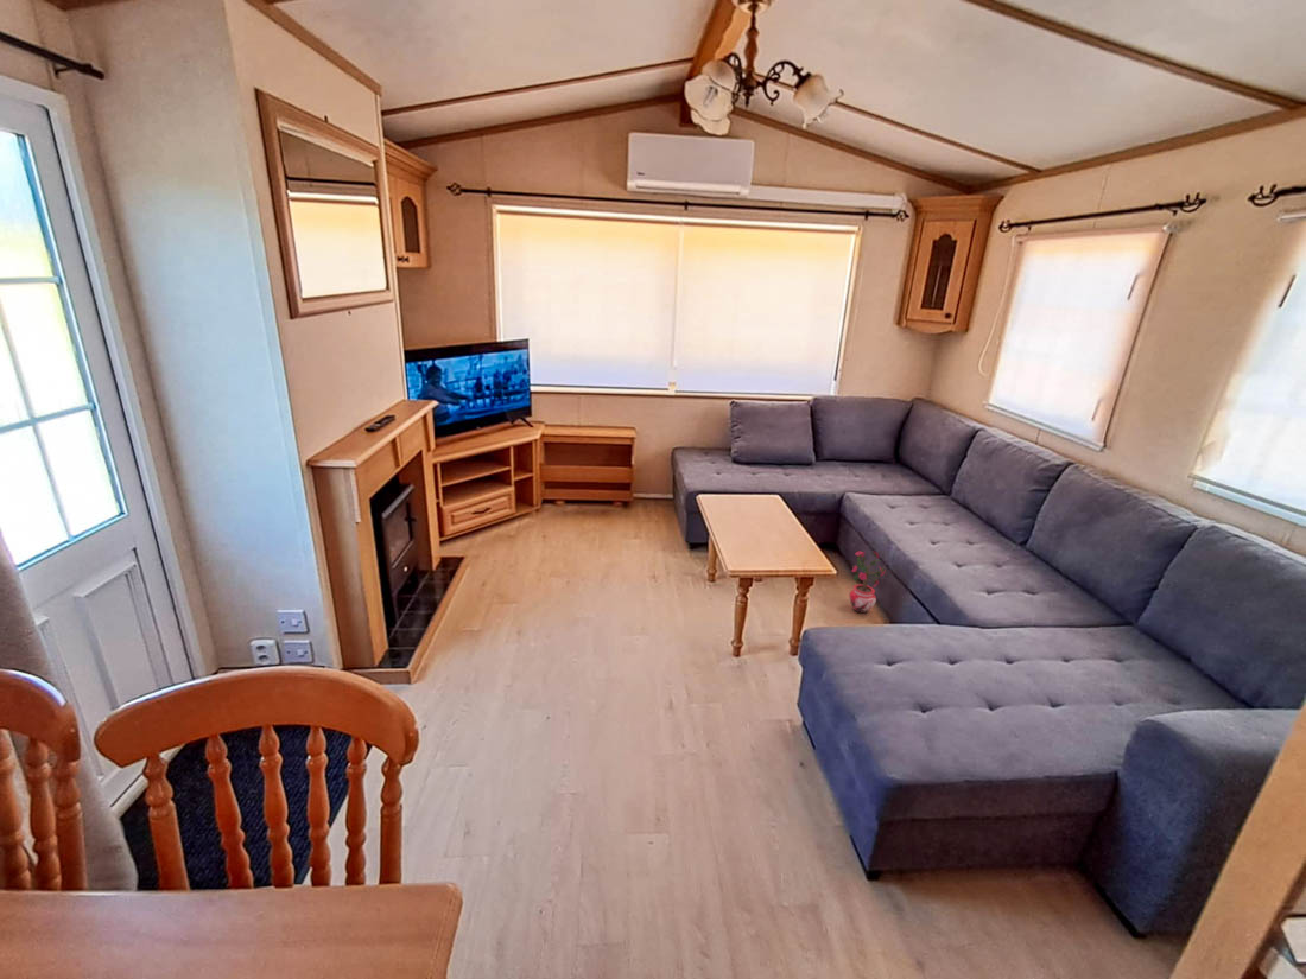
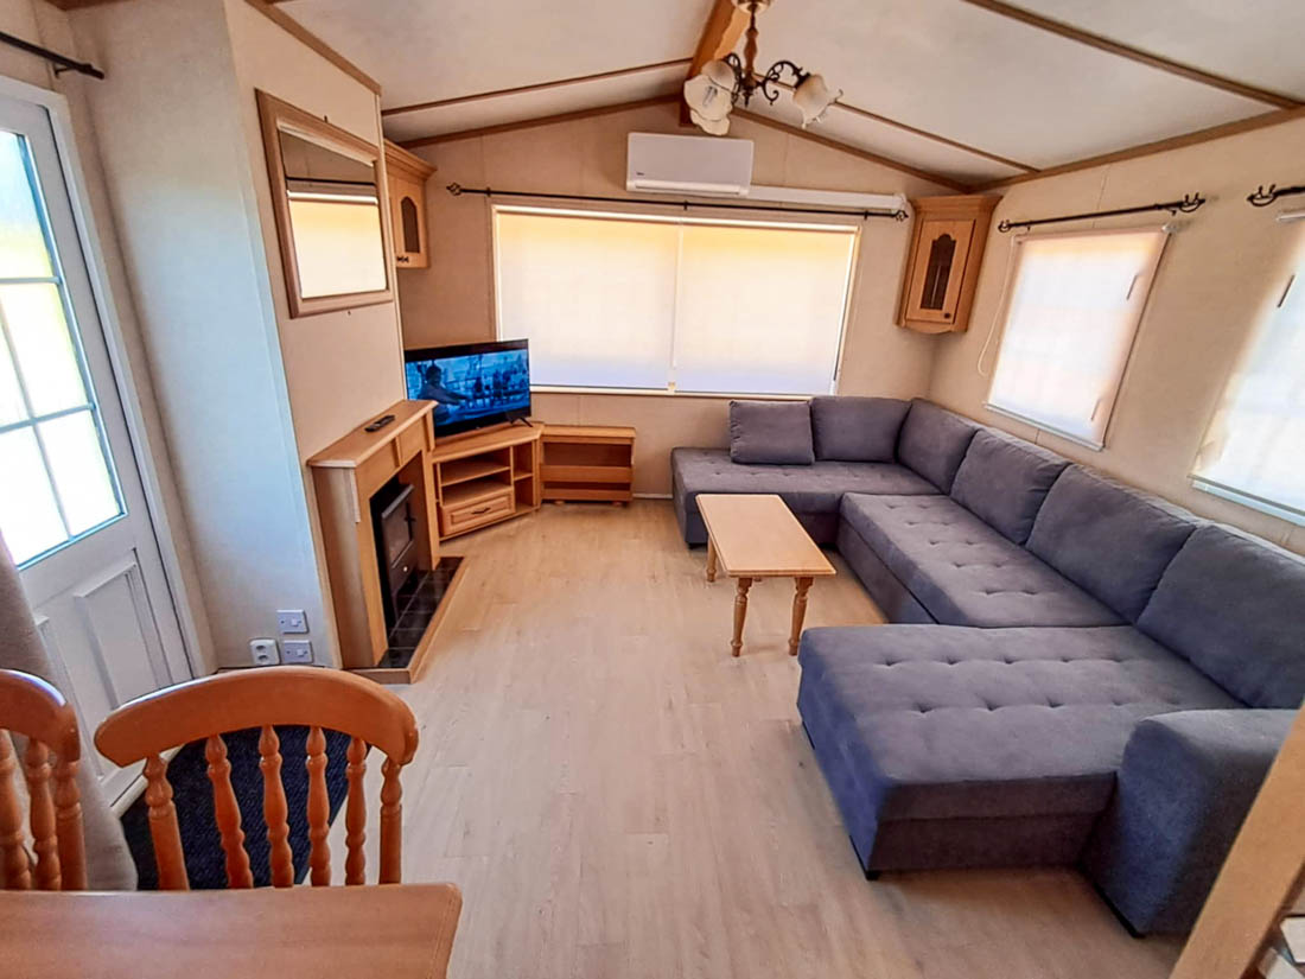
- potted plant (864, 579)
